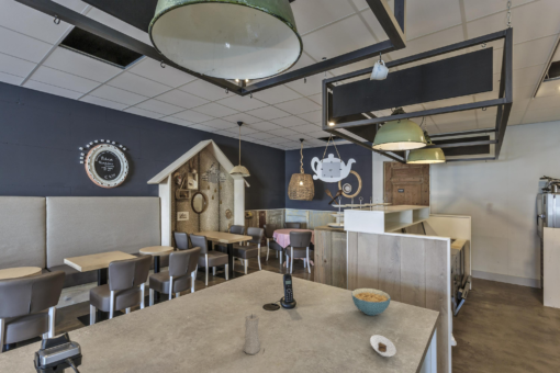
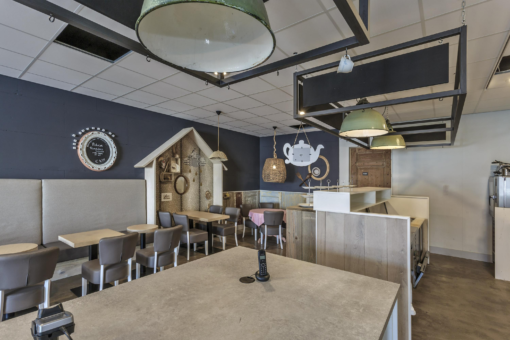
- candle (251, 330)
- cereal bowl (370, 304)
- saucer (382, 347)
